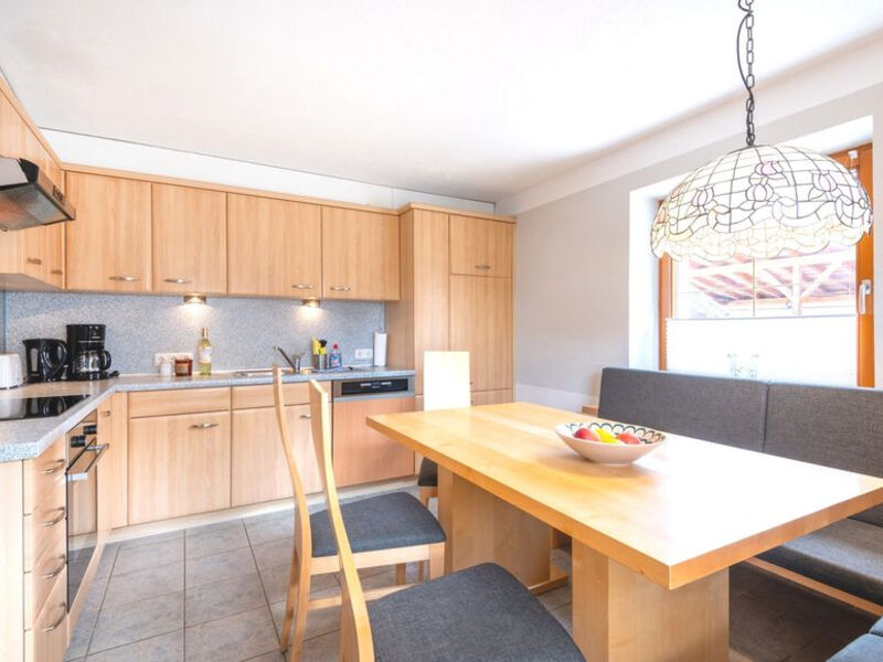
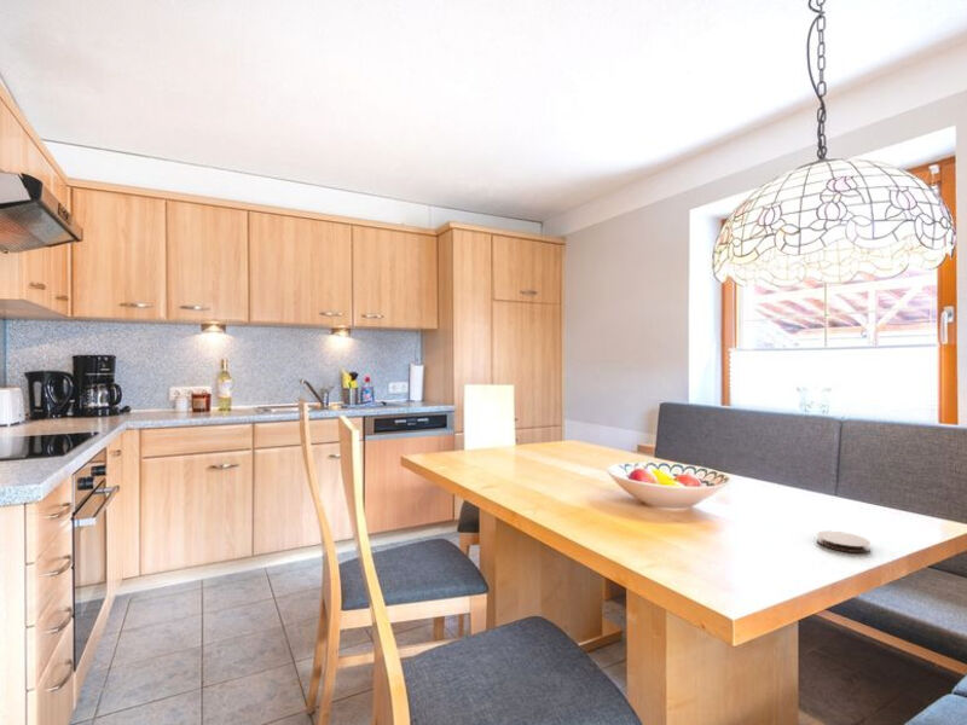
+ coaster (842, 540)
